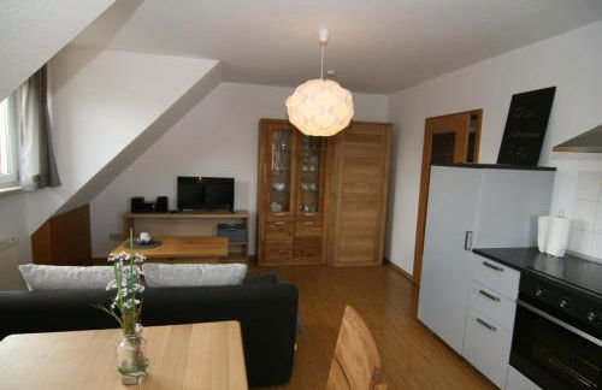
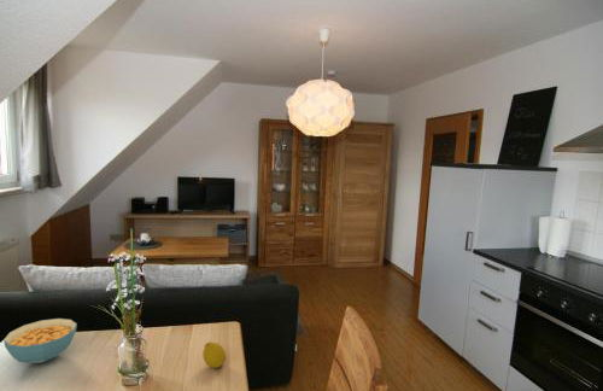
+ fruit (213, 354)
+ cereal bowl (42, 344)
